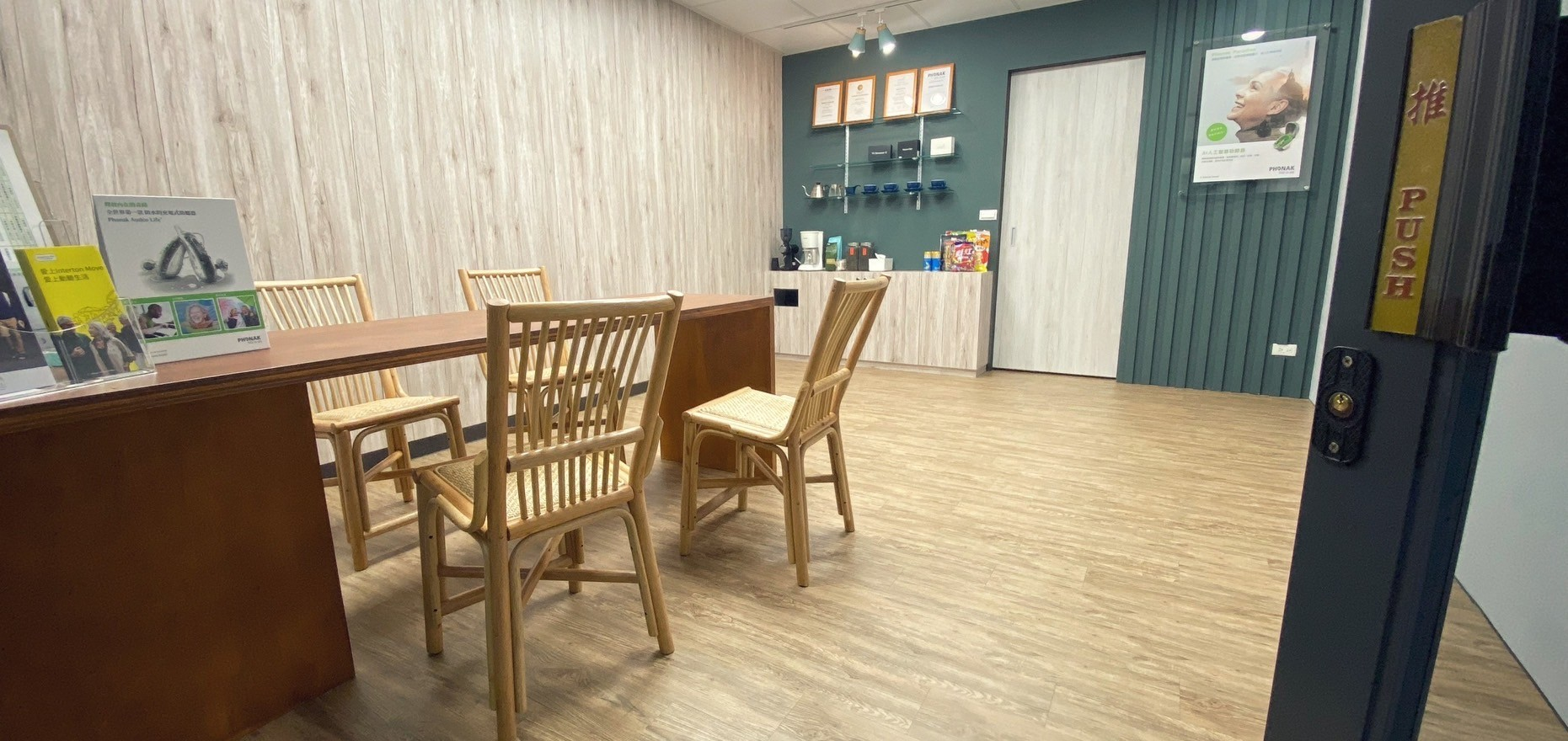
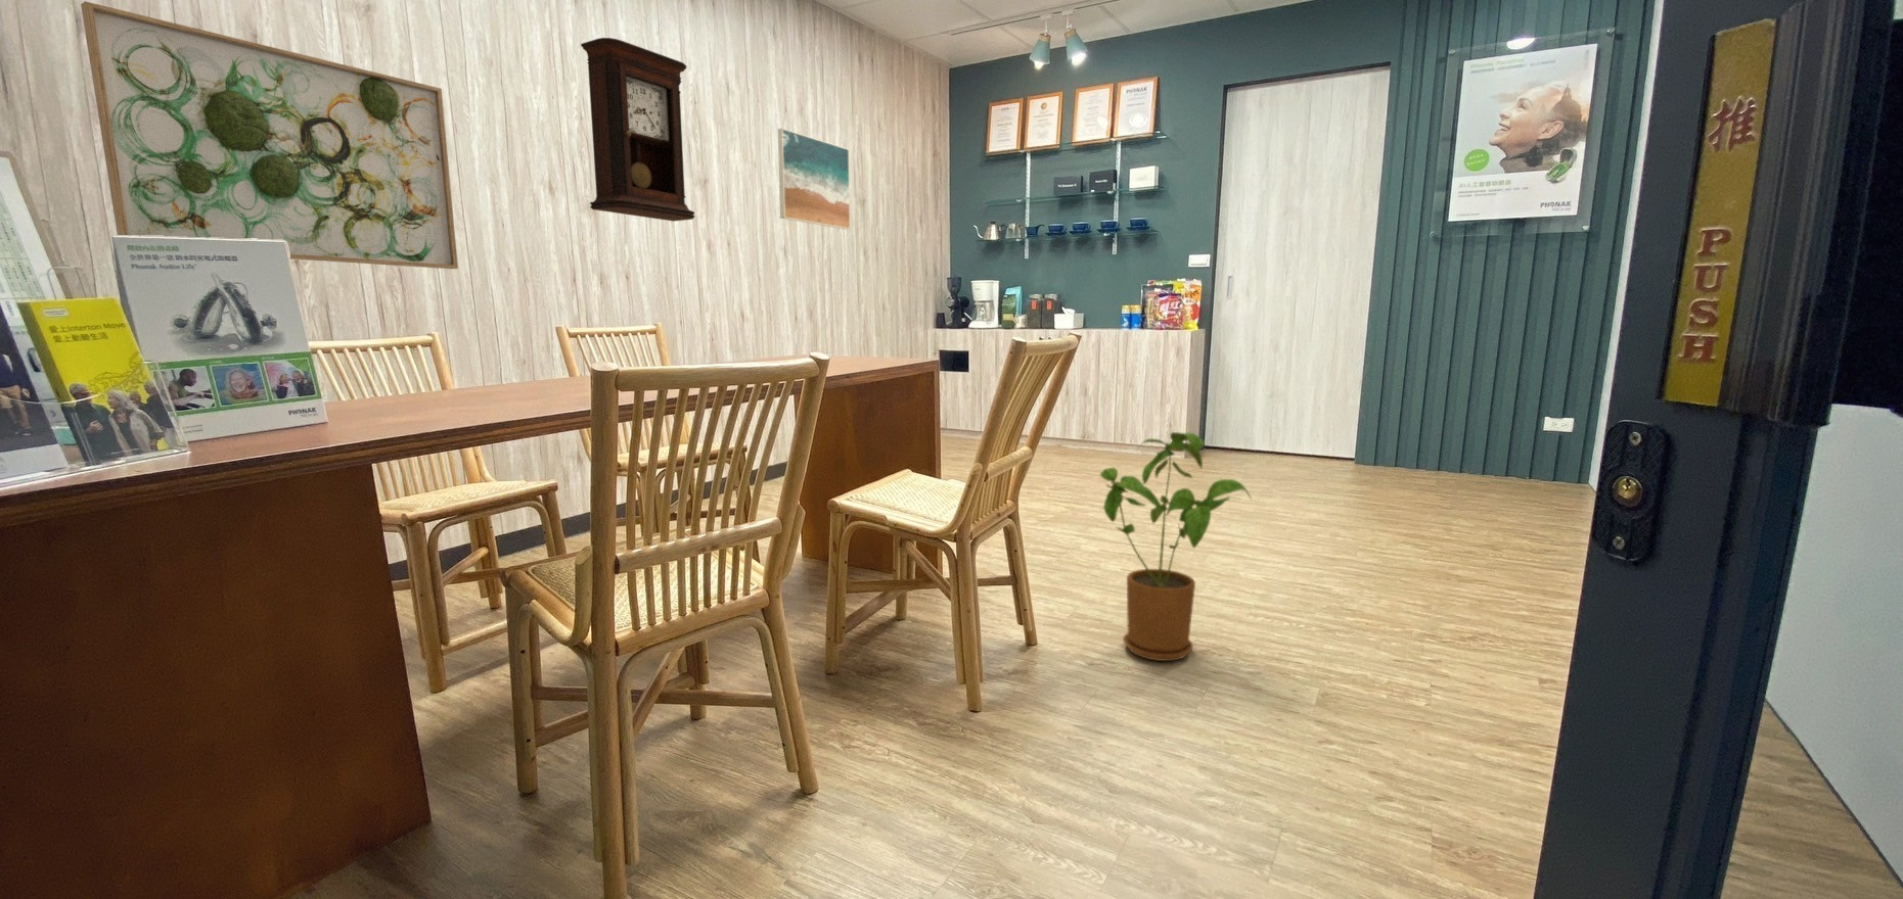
+ wall art (302, 158)
+ house plant (1171, 545)
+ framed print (816, 182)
+ pendulum clock (643, 135)
